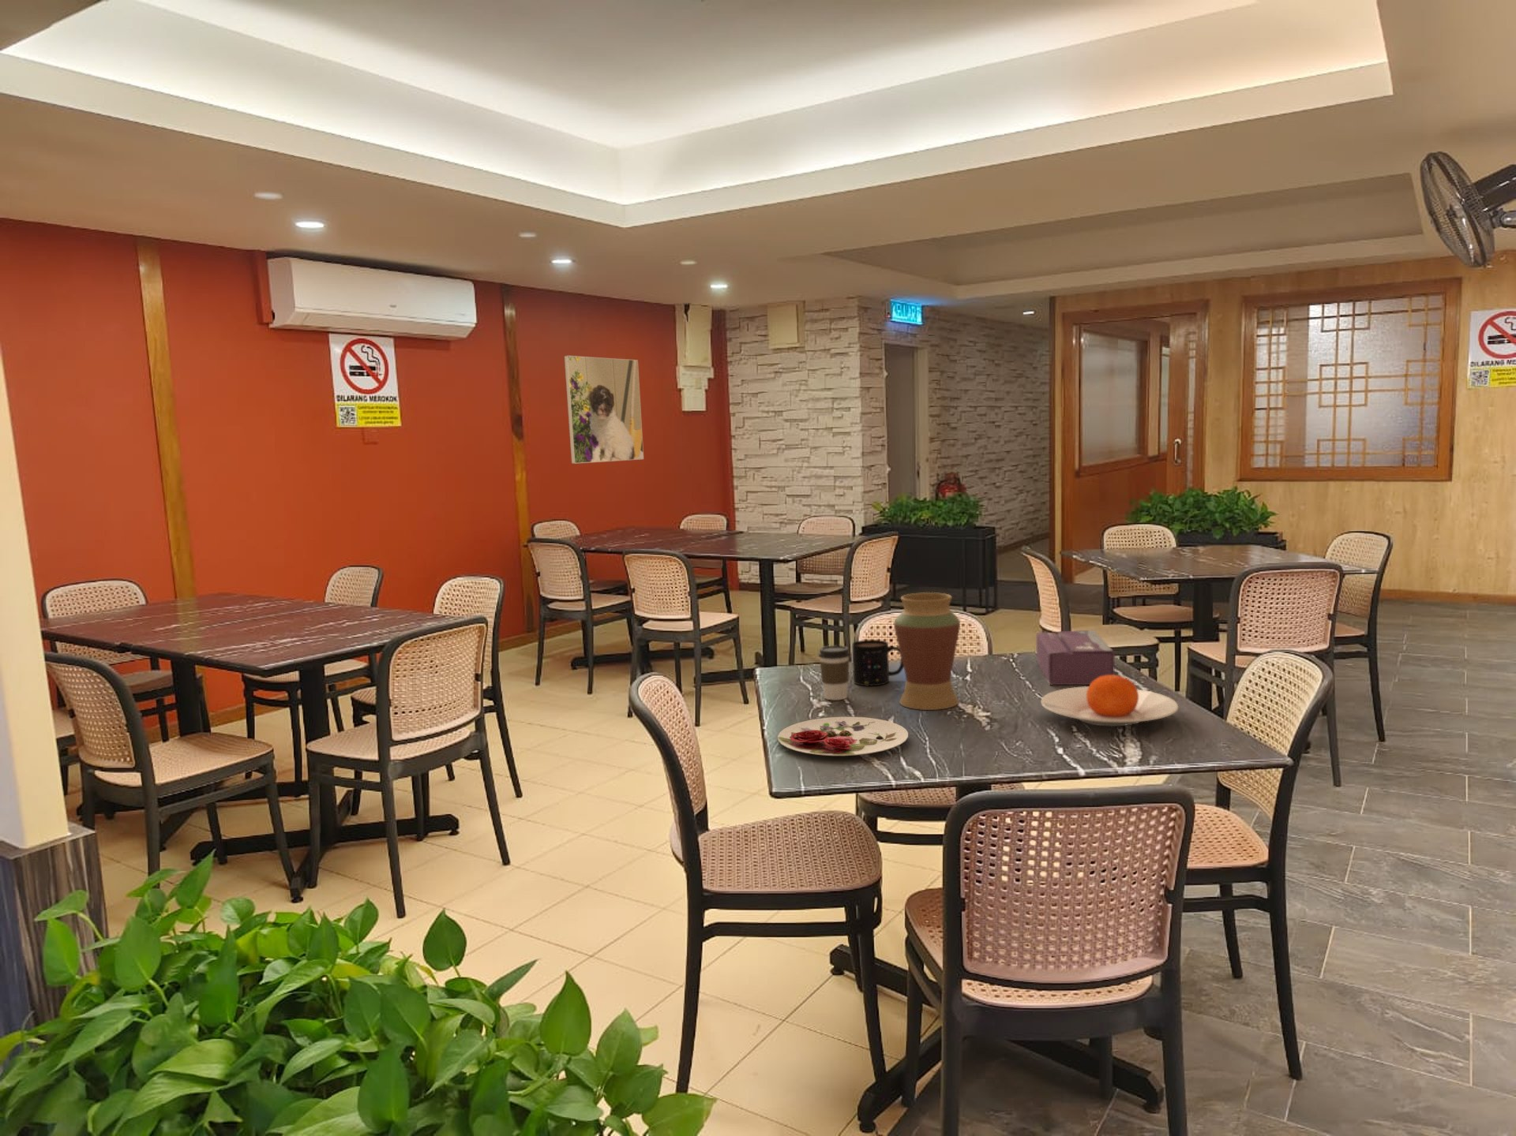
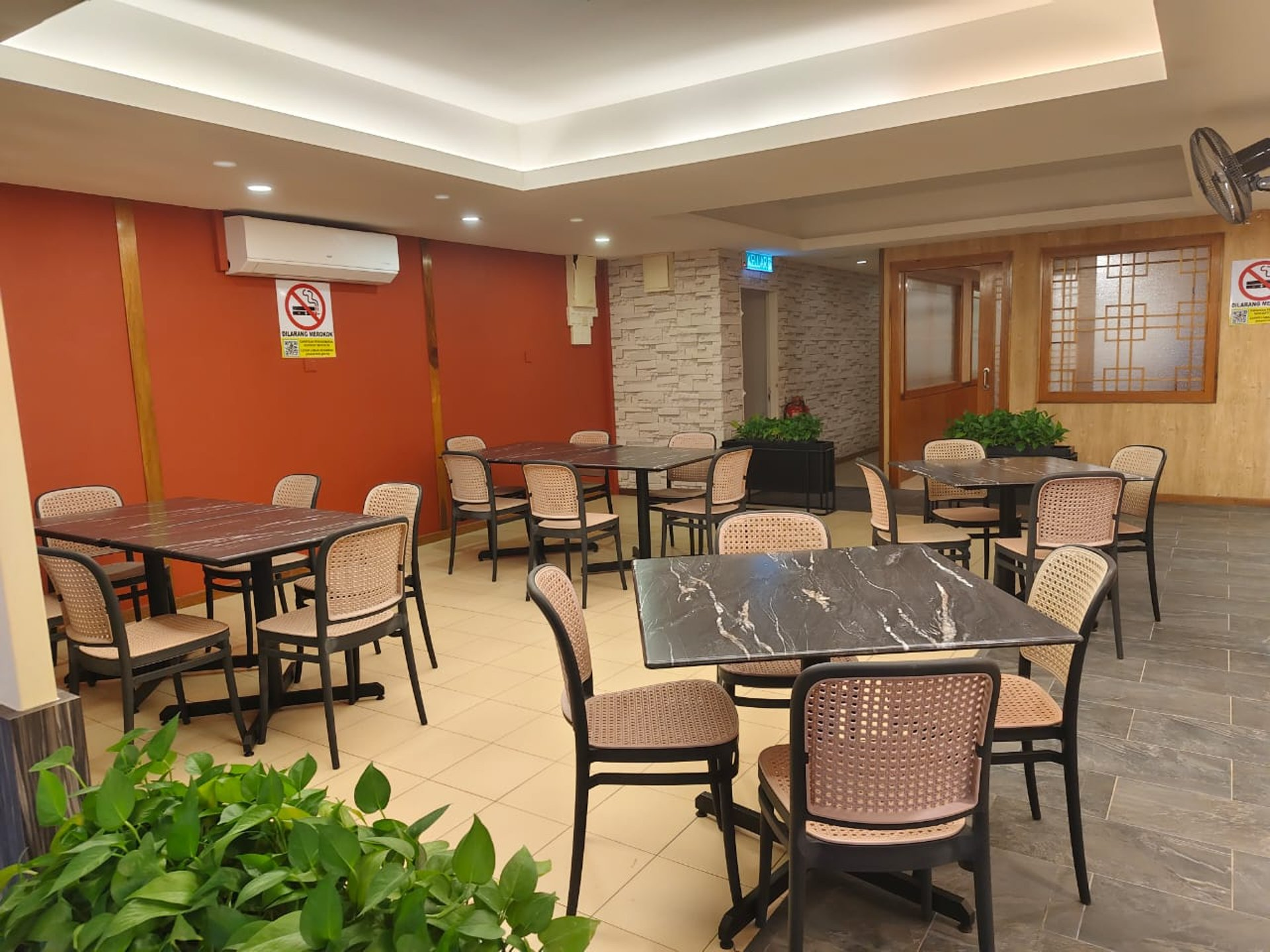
- vase (928, 649)
- plate (843, 734)
- plate (1108, 698)
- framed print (605, 409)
- tissue box (1073, 655)
- coffee cup (834, 672)
- mug (879, 661)
